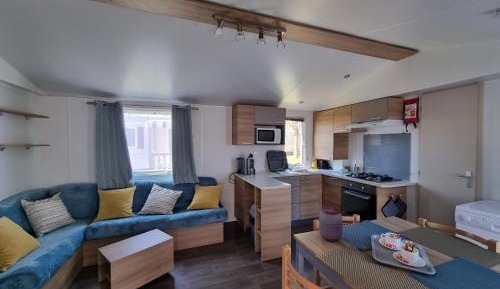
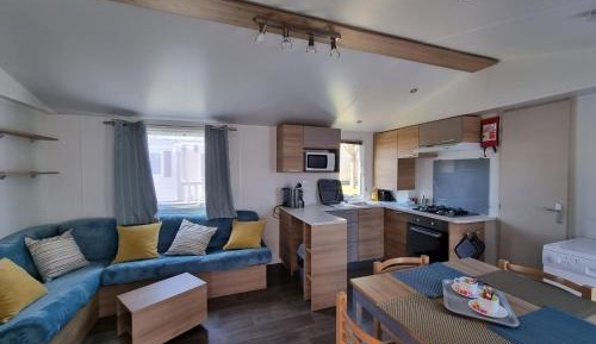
- jar (330, 223)
